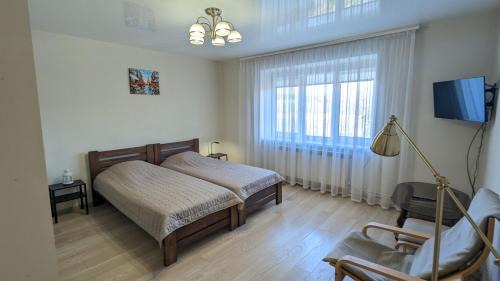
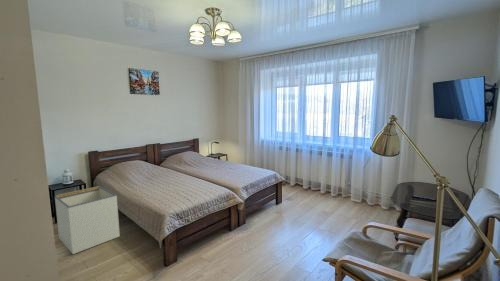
+ storage bin (87, 216)
